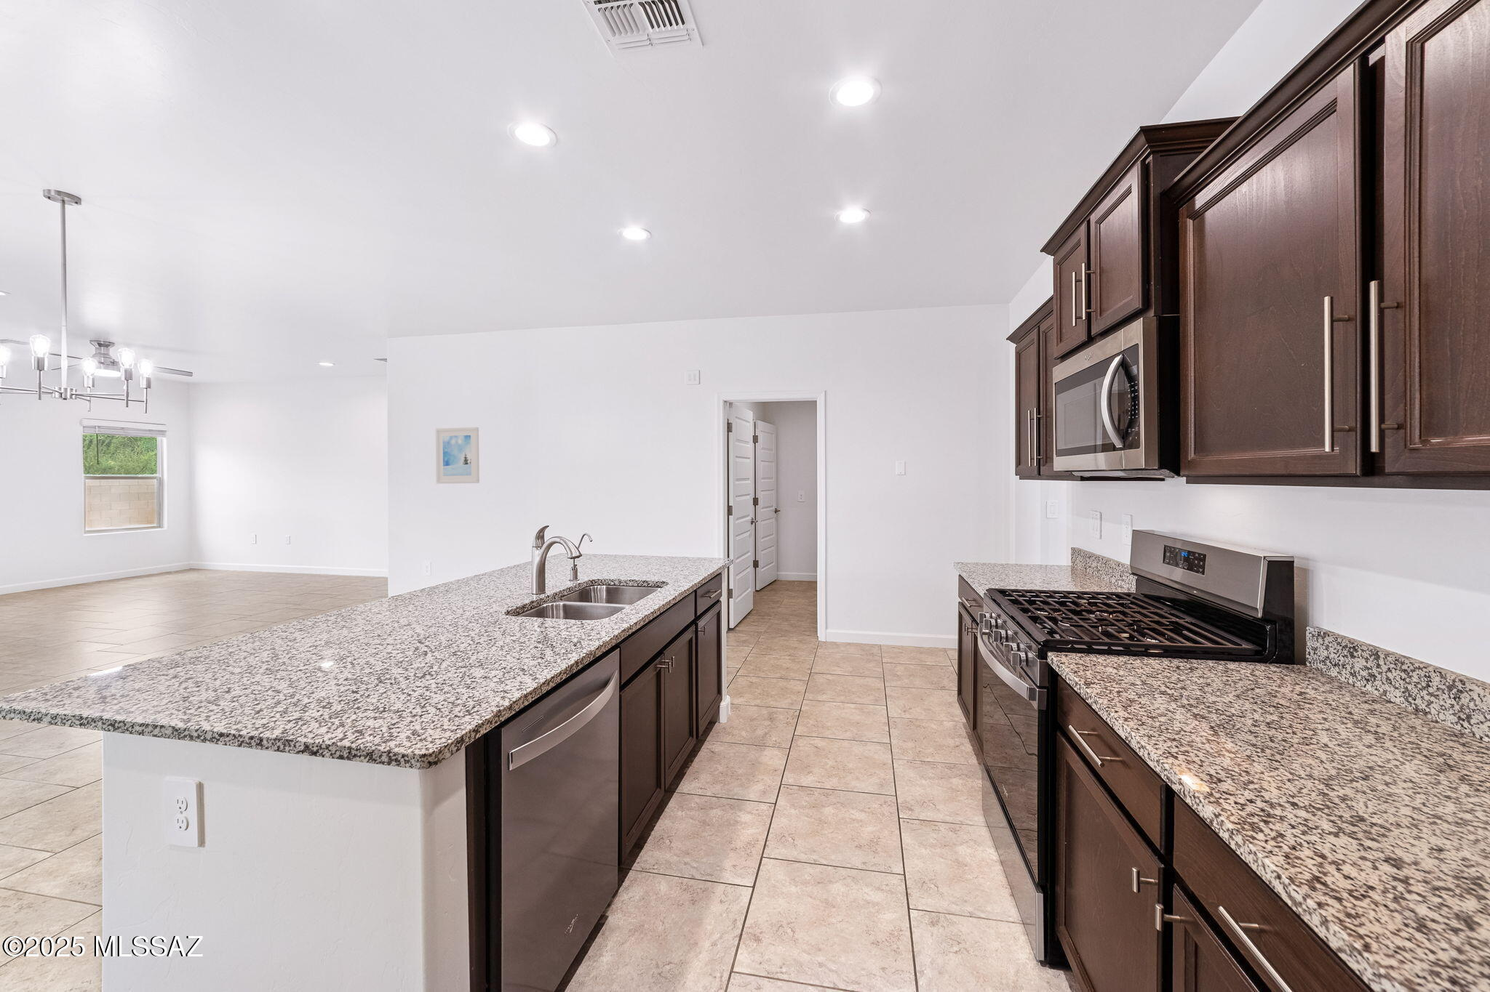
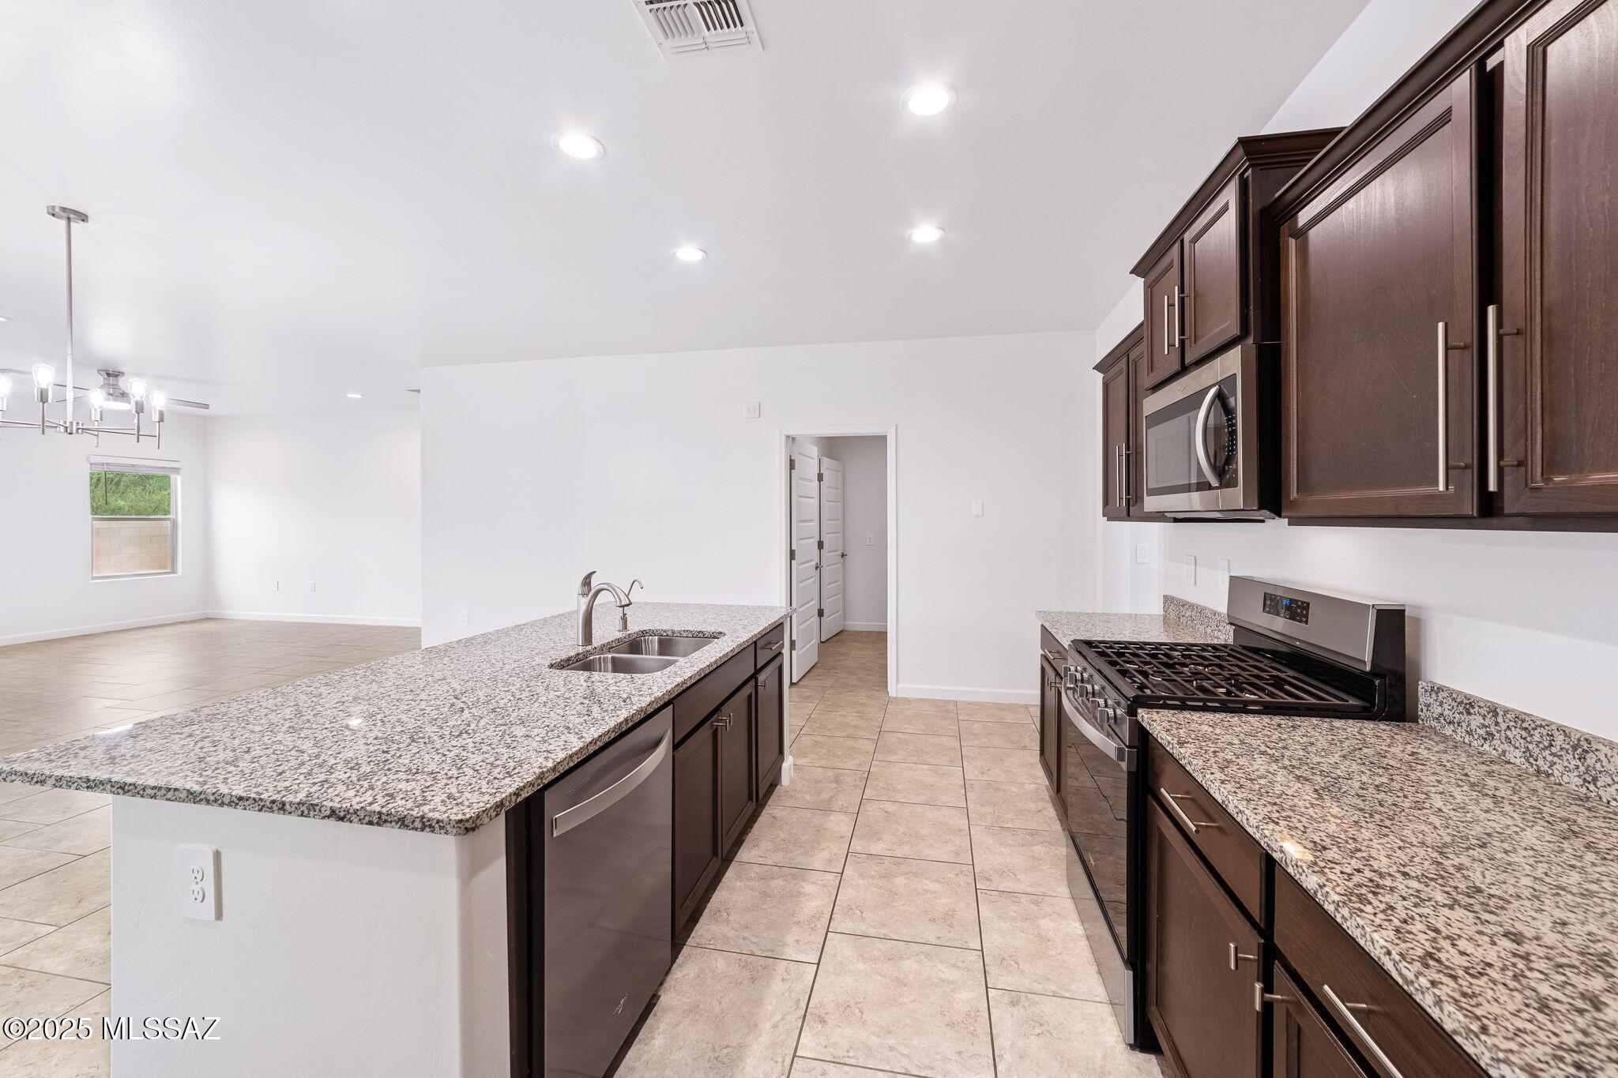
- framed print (456, 455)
